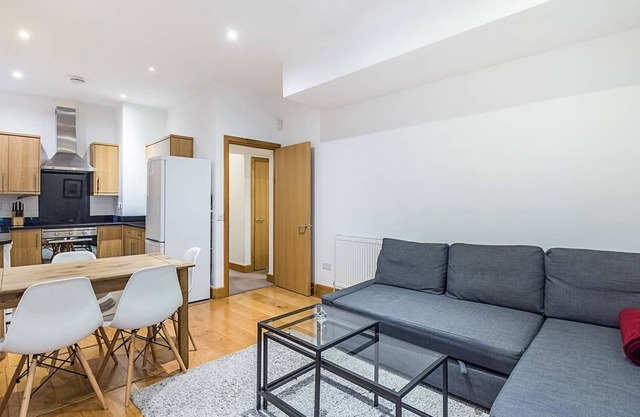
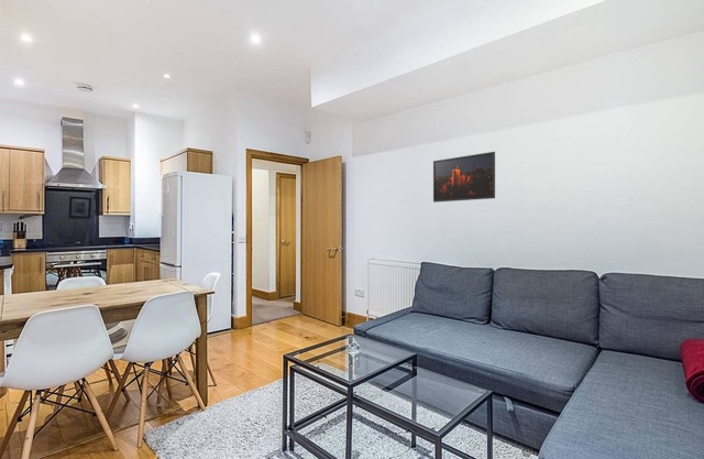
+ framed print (462, 178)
